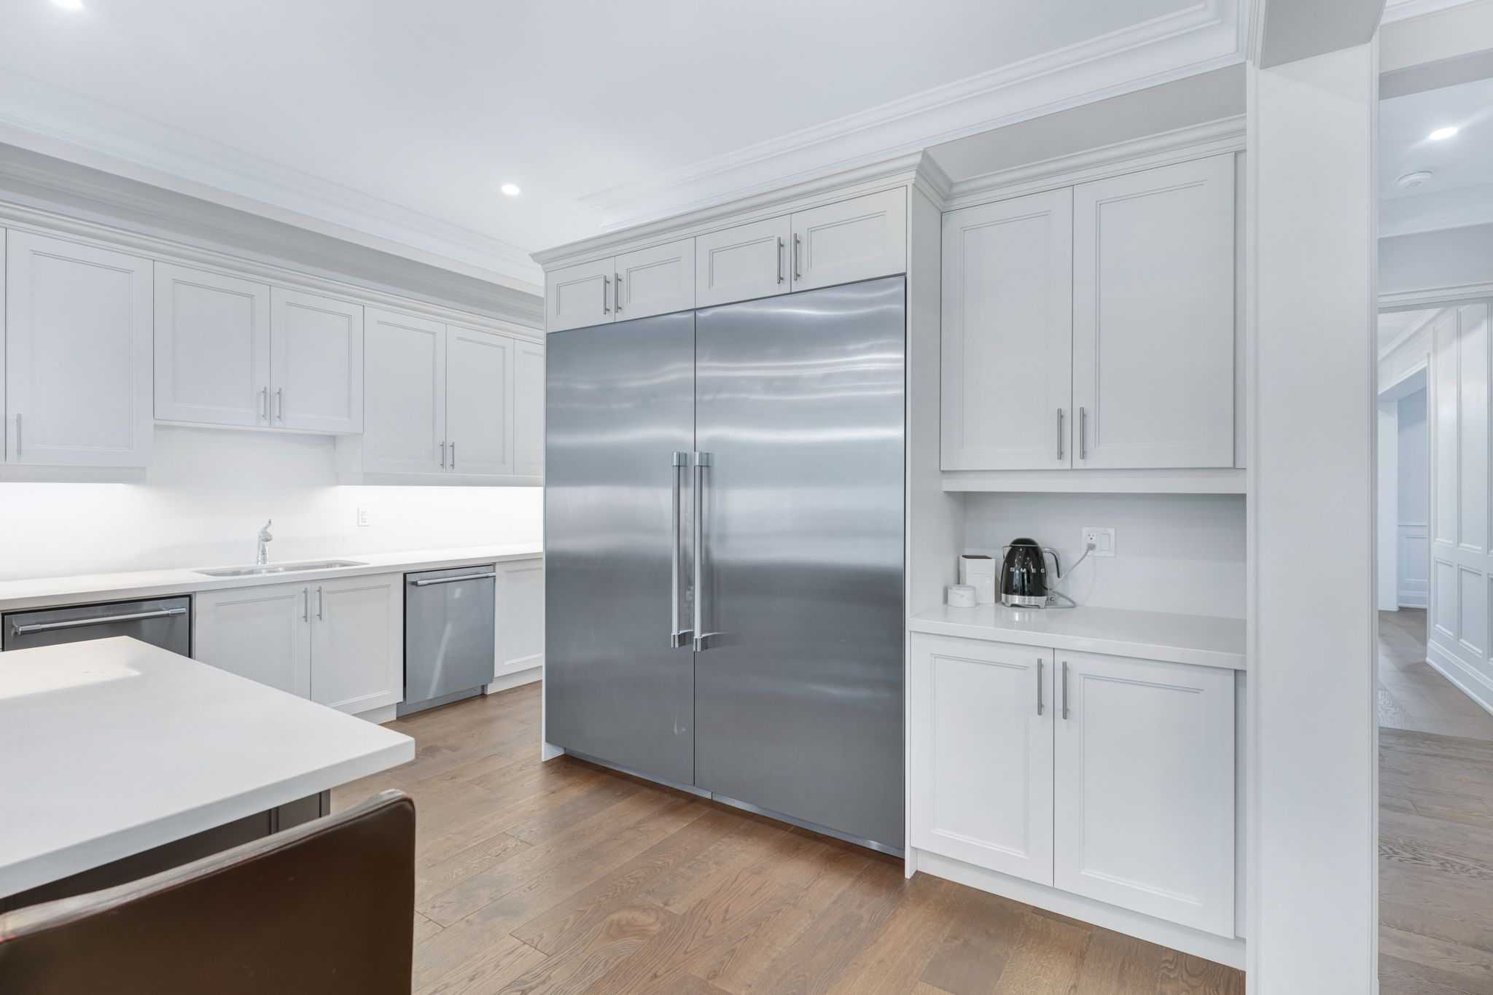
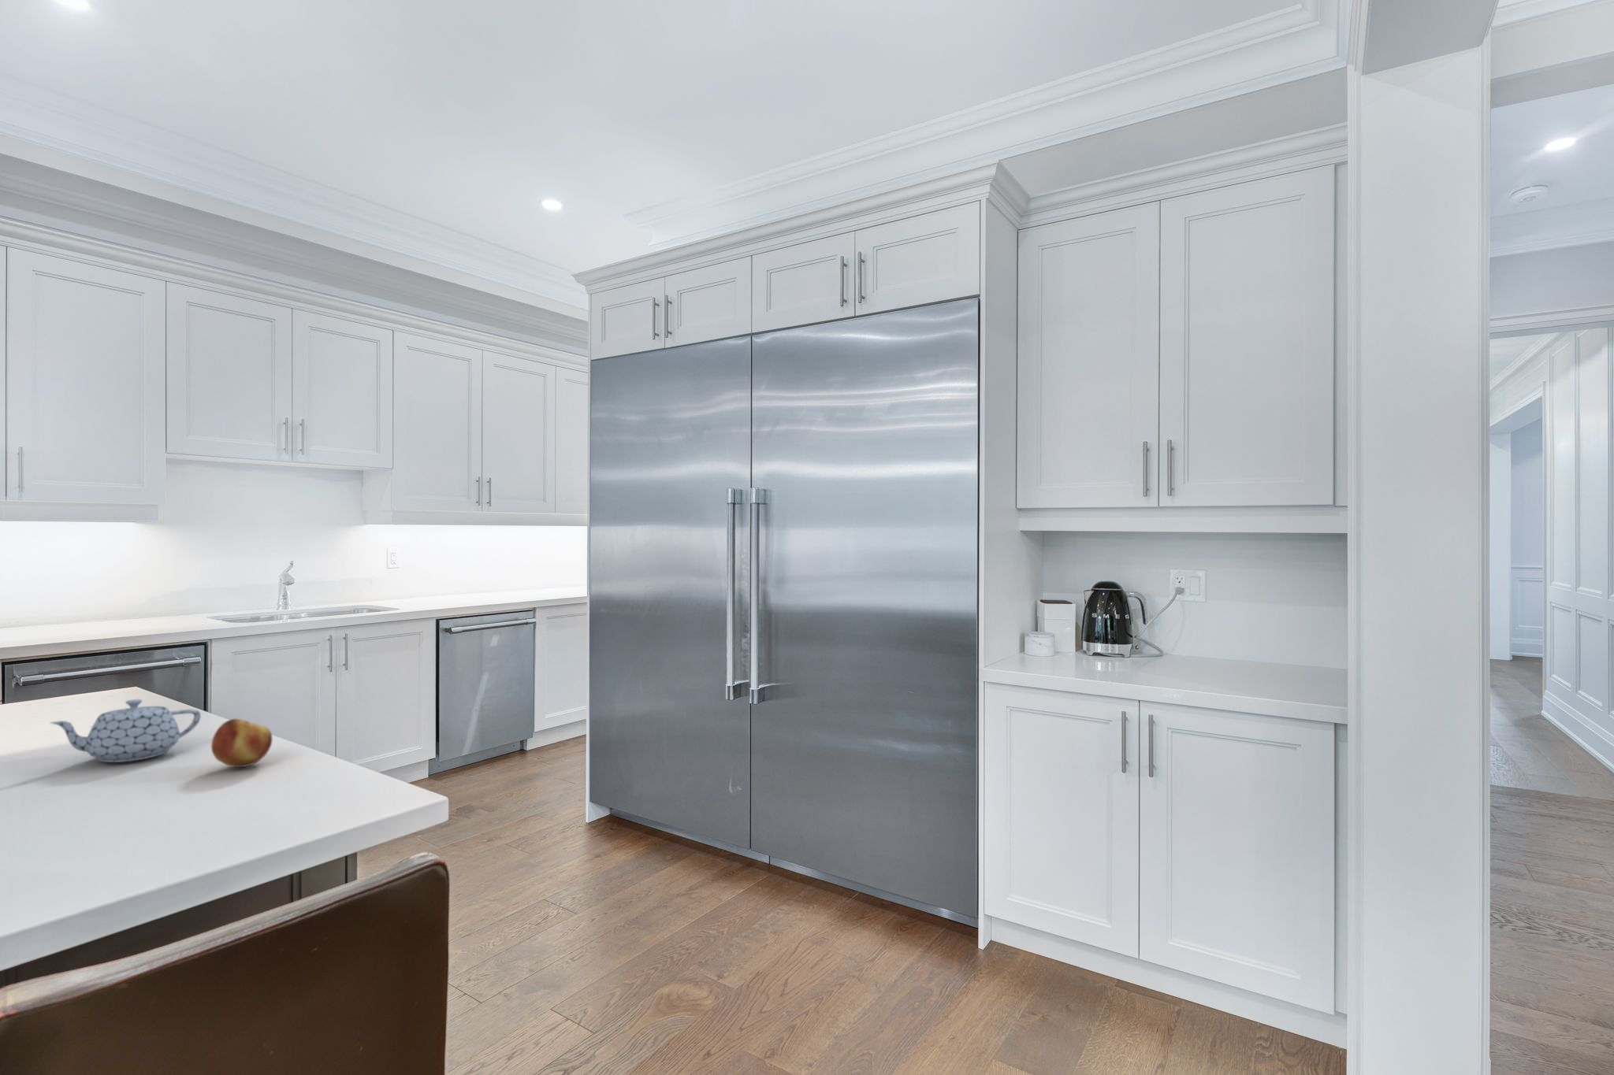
+ teapot (128, 728)
+ fruit (242, 741)
